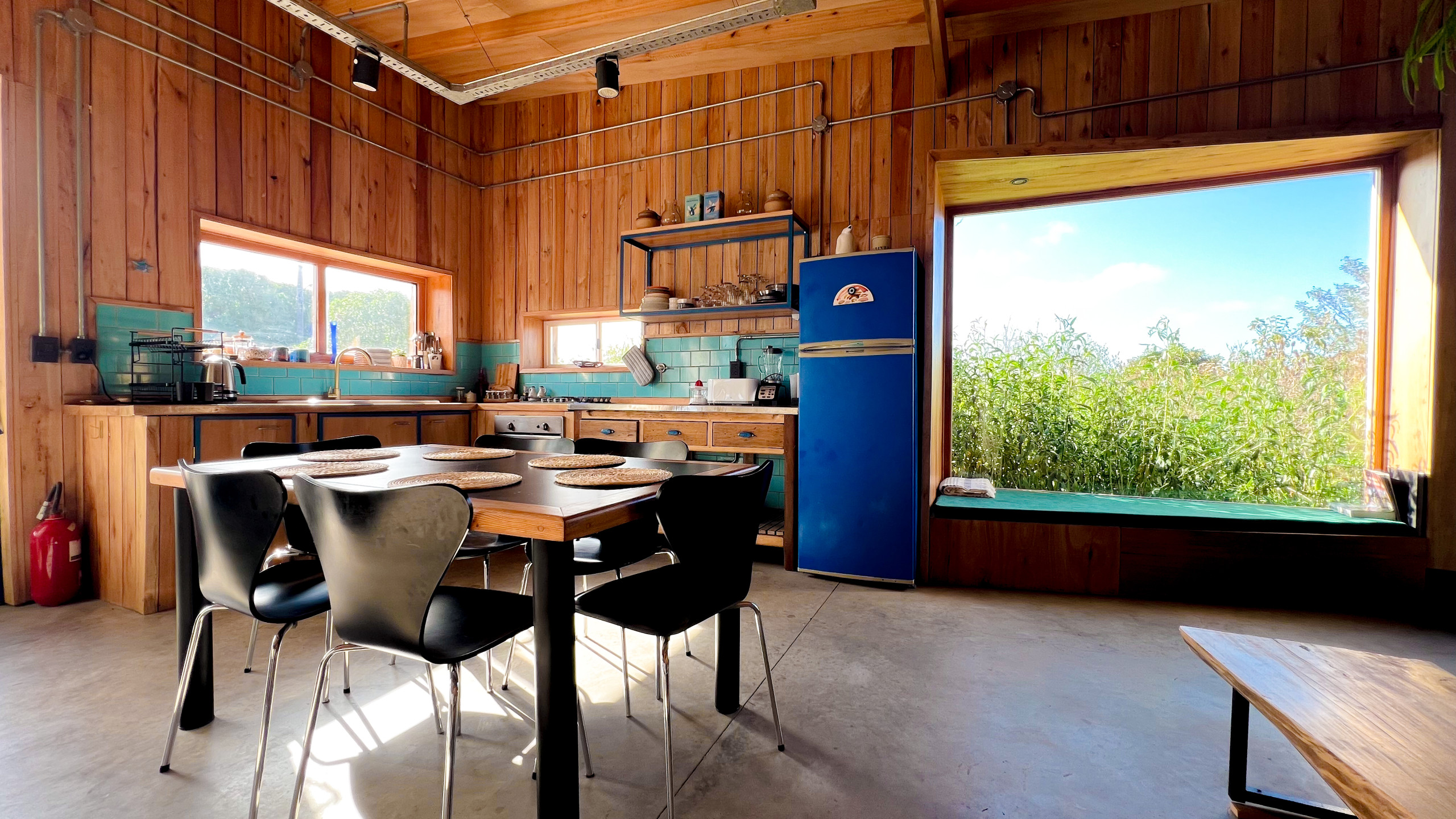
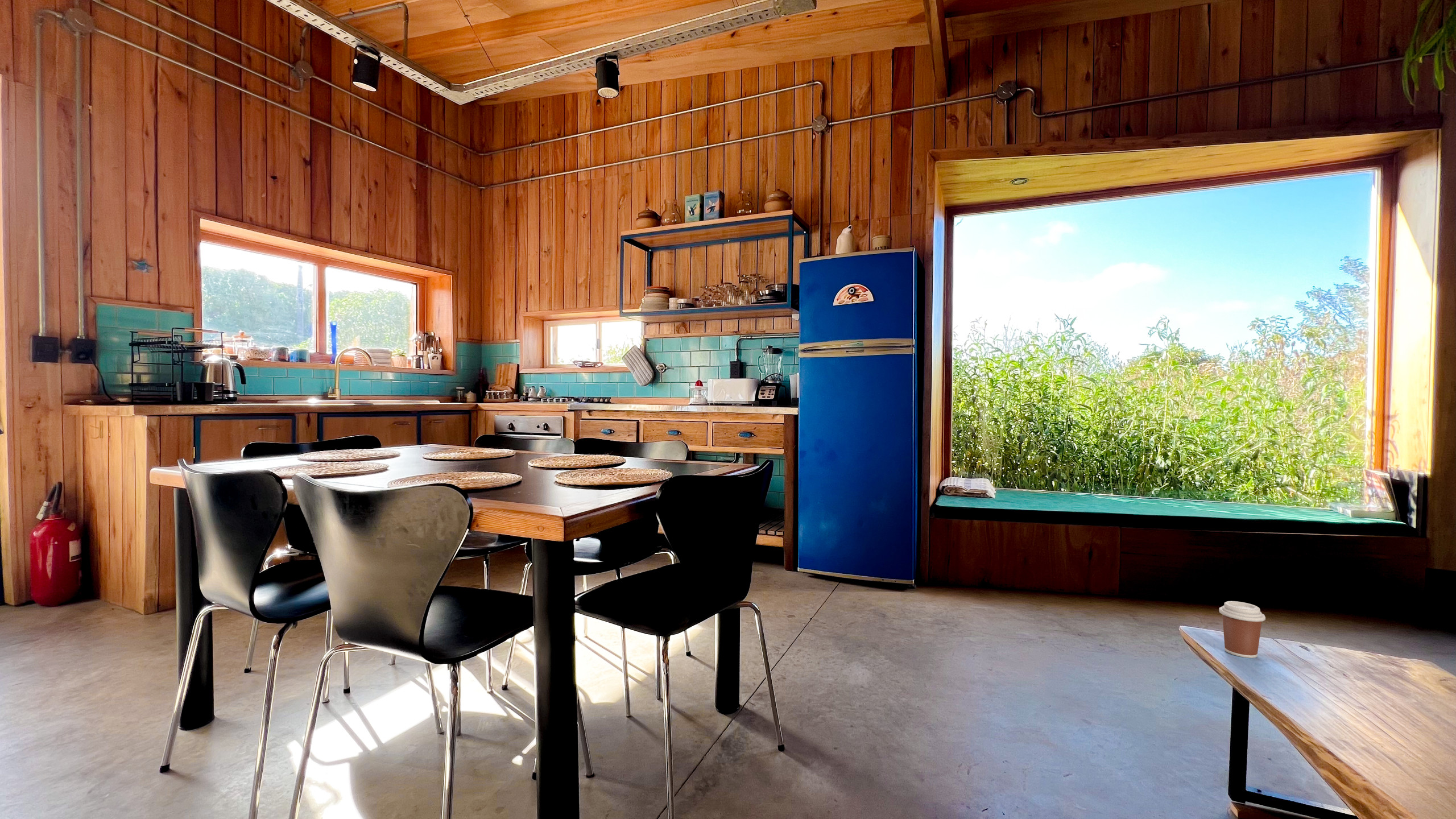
+ coffee cup (1241, 629)
